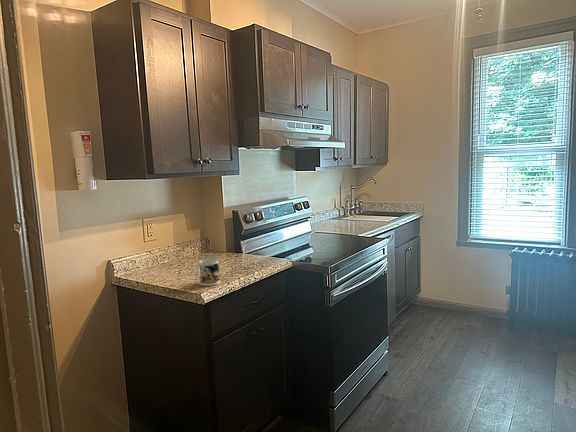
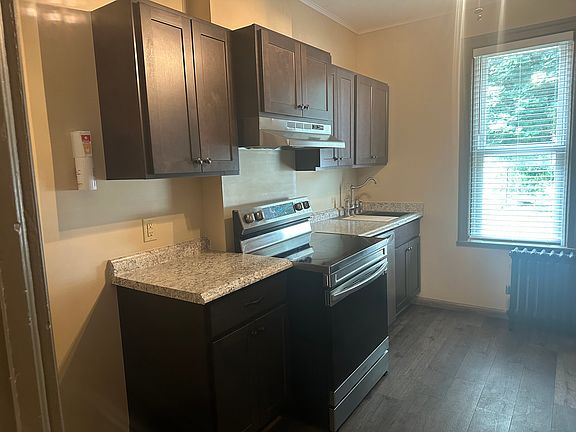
- mug (206, 271)
